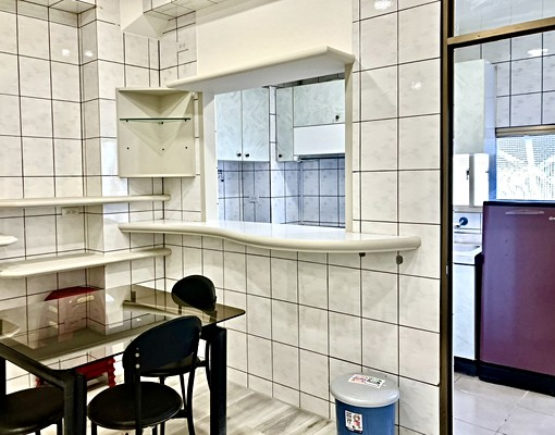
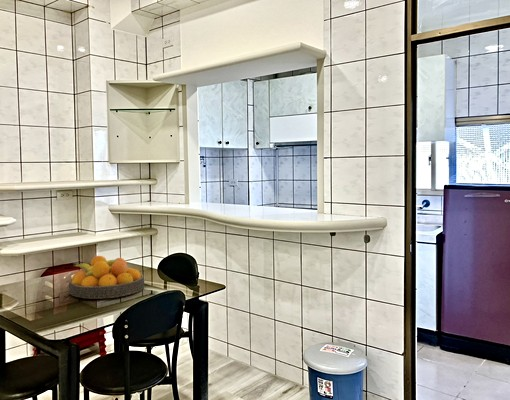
+ fruit bowl (107, 273)
